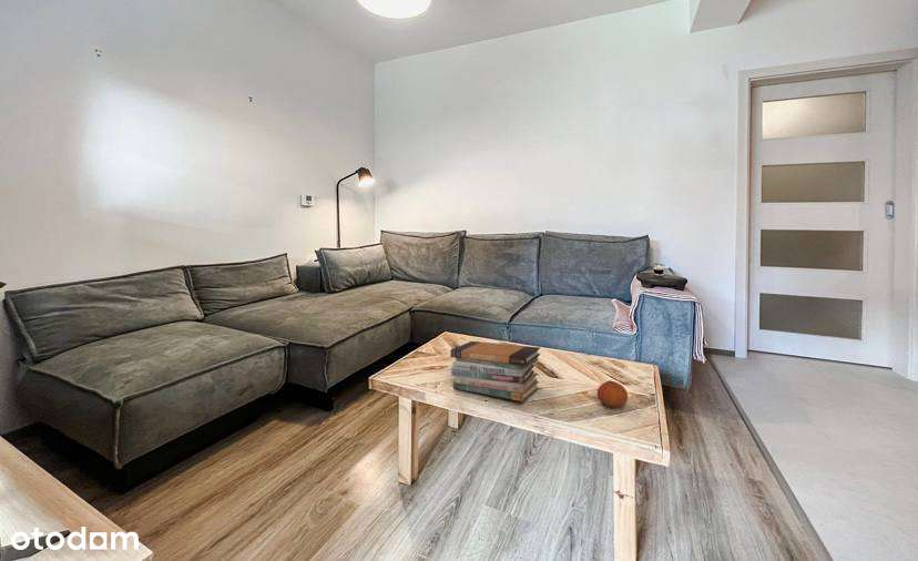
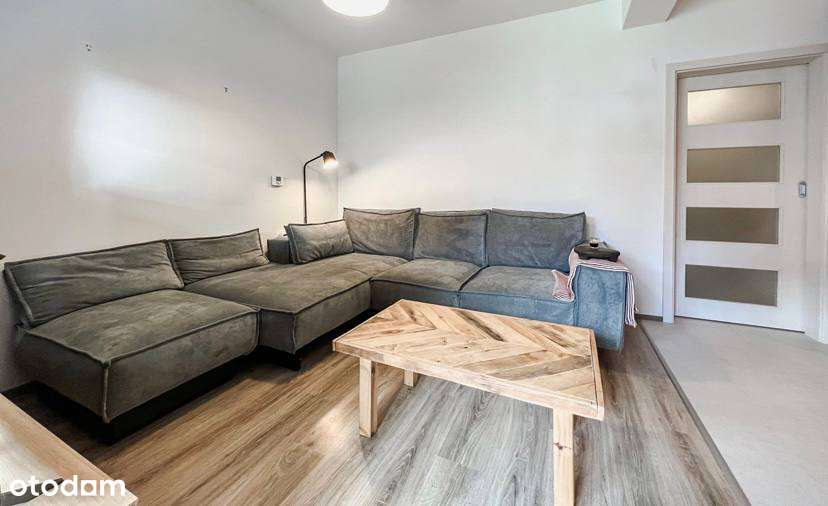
- book stack (494, 368)
- fruit (612, 392)
